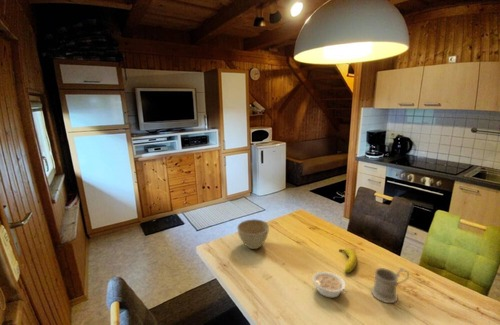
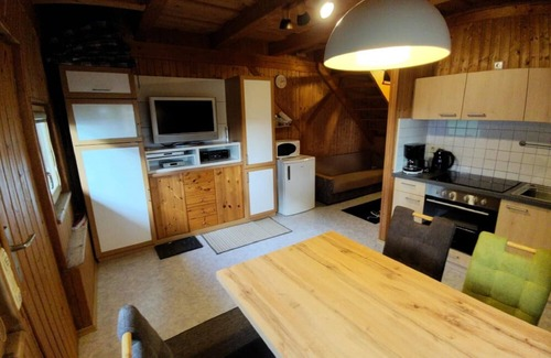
- mug (391, 281)
- flower pot (253, 235)
- fruit (349, 258)
- legume (329, 285)
